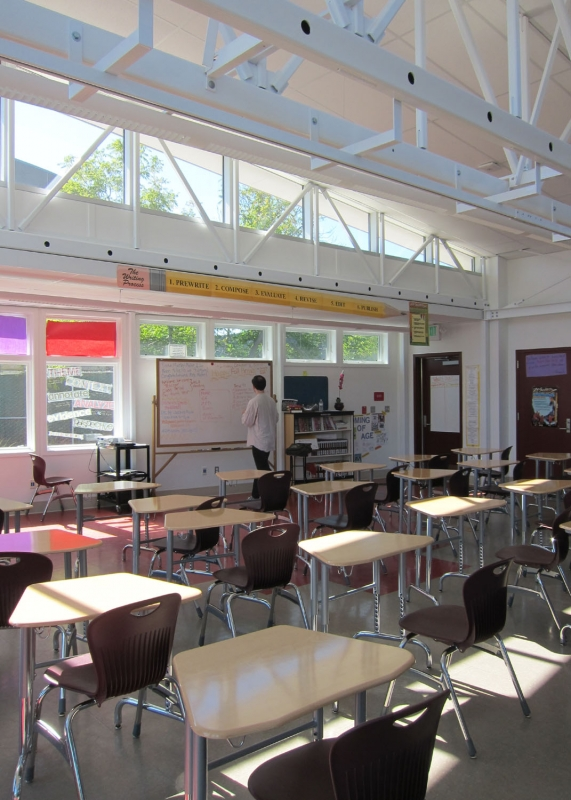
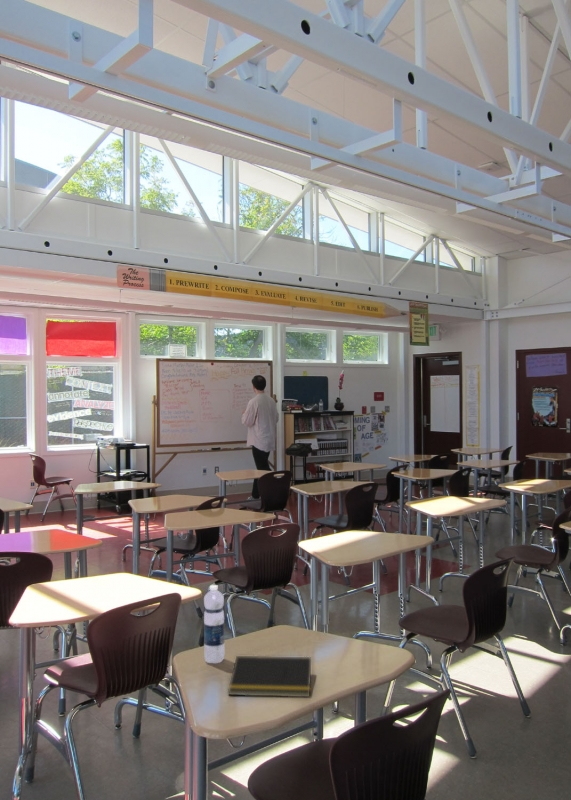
+ notepad (271, 675)
+ water bottle (214, 623)
